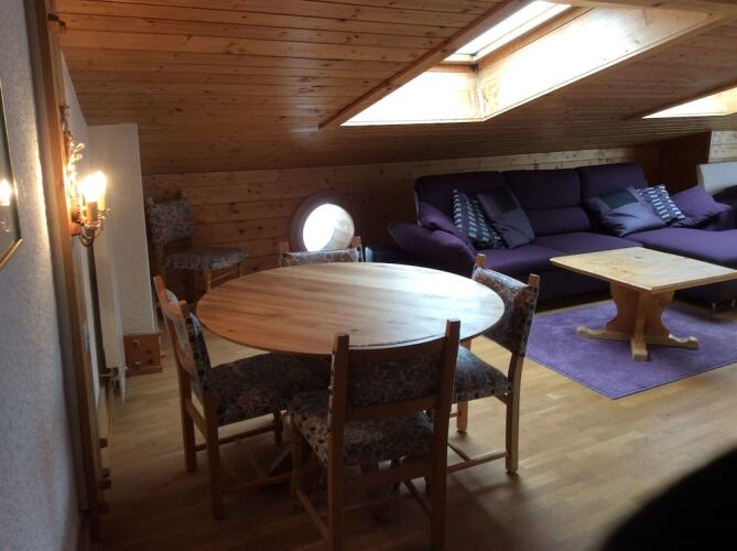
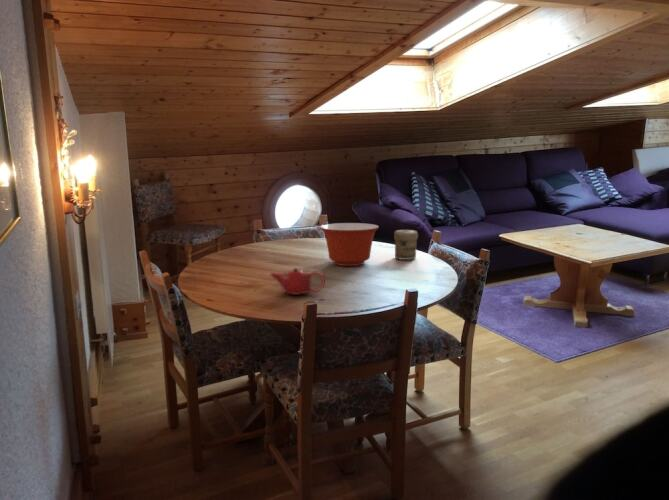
+ mixing bowl (349, 244)
+ jar (405, 244)
+ teapot (297, 280)
